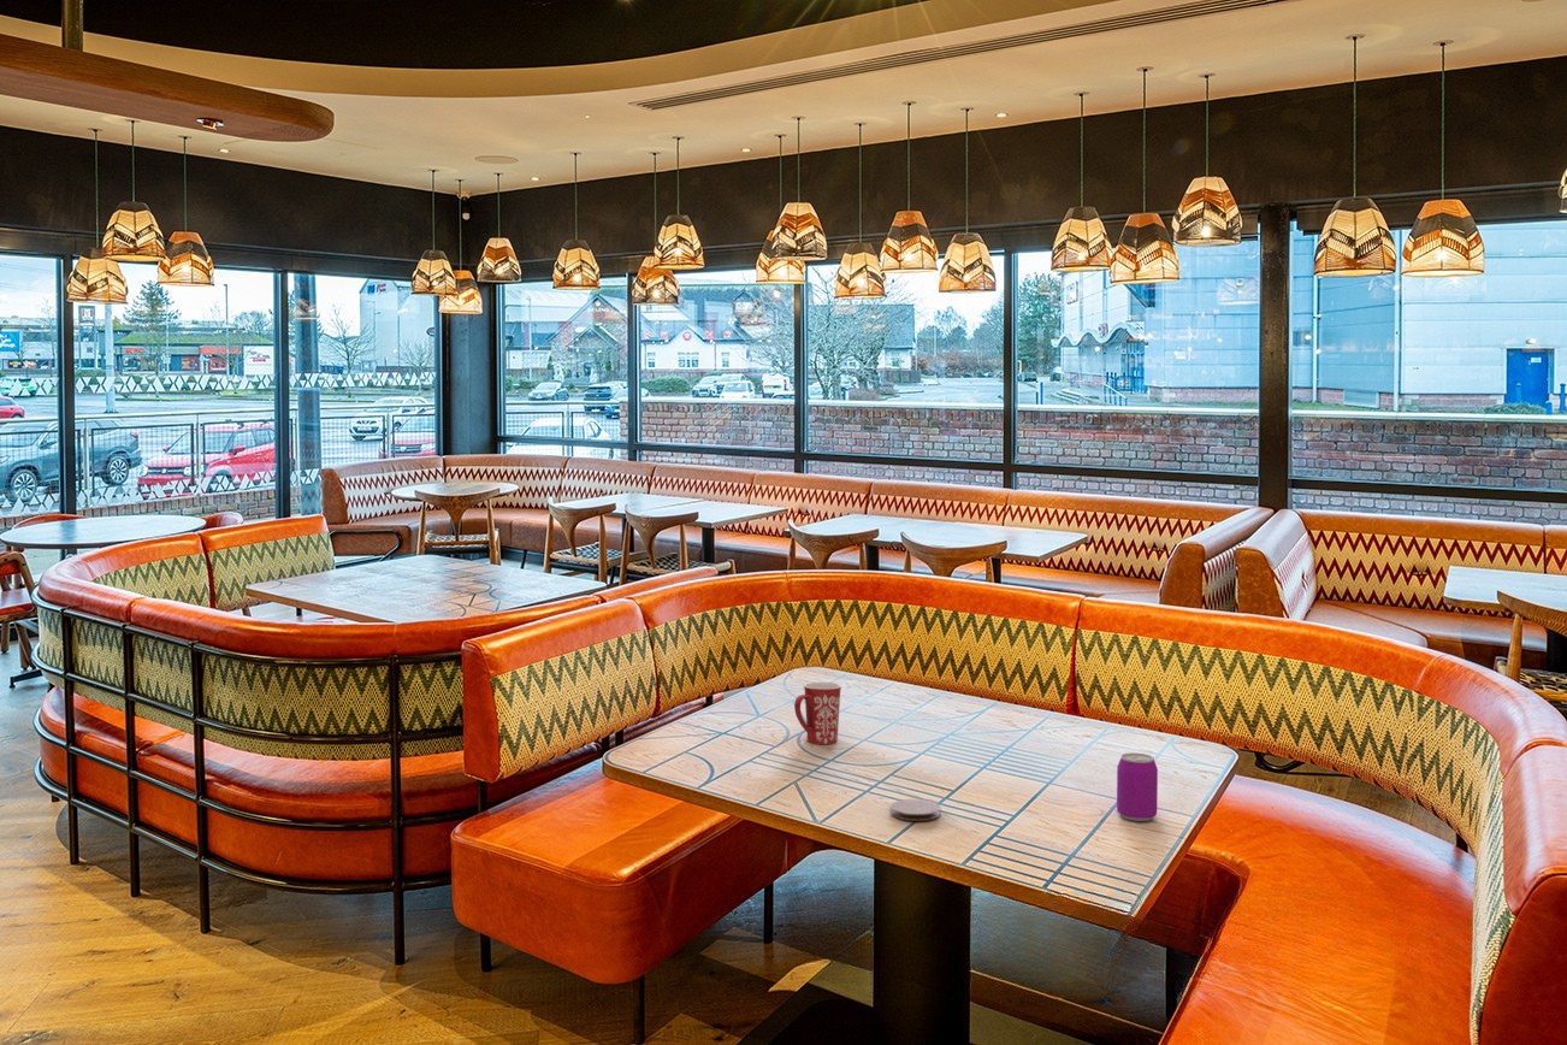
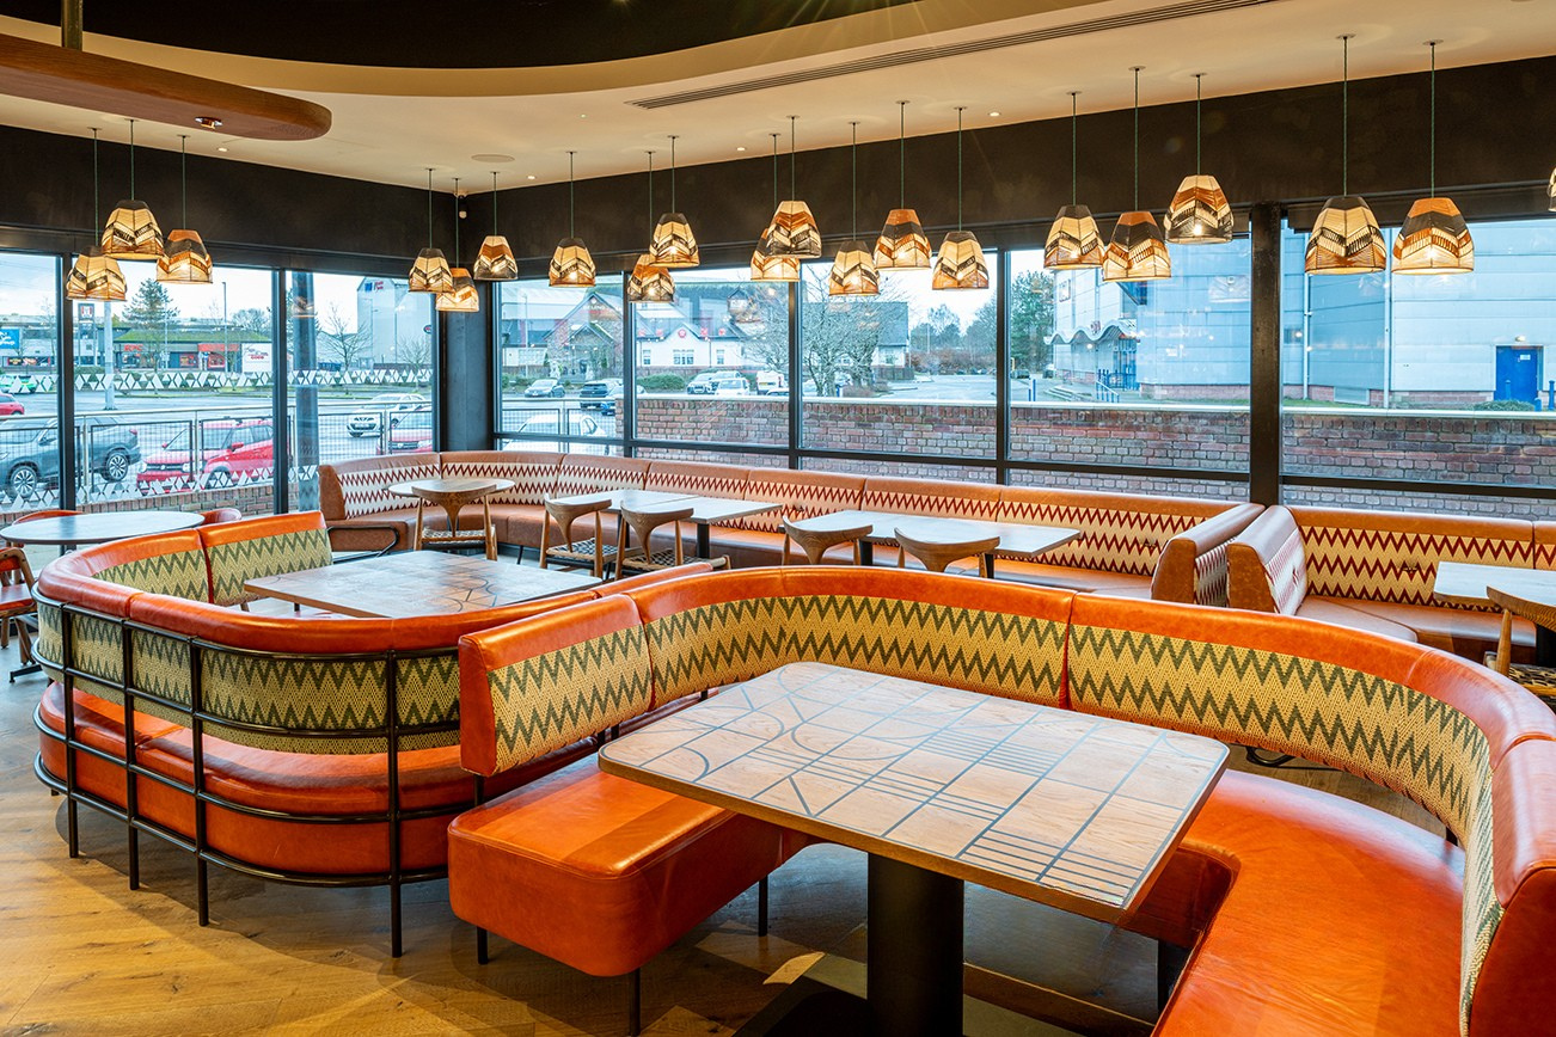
- coaster (915, 809)
- mug (816, 714)
- beverage can (1136, 786)
